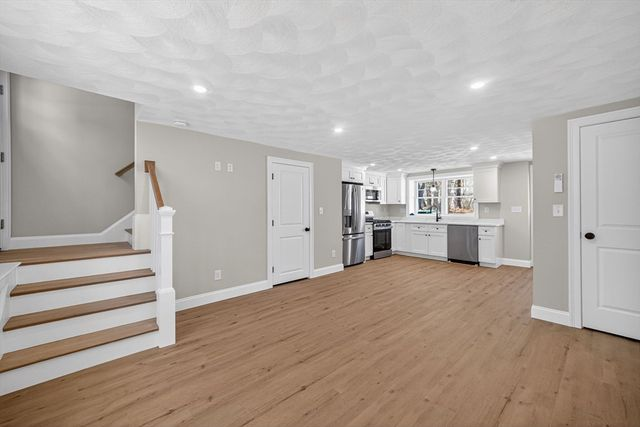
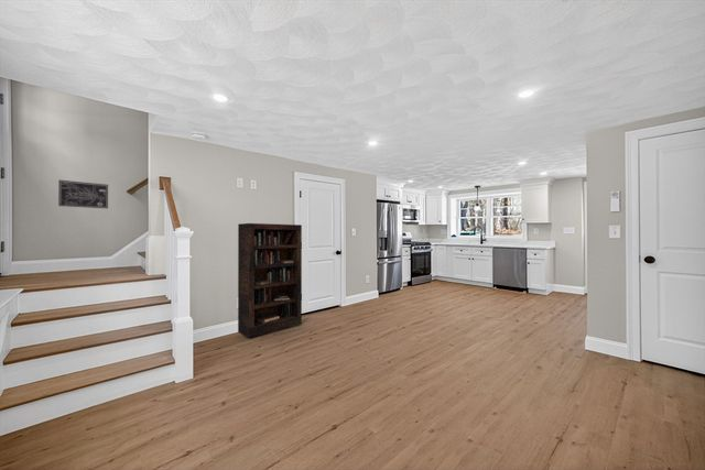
+ wall art (84, 195)
+ bookcase (271, 276)
